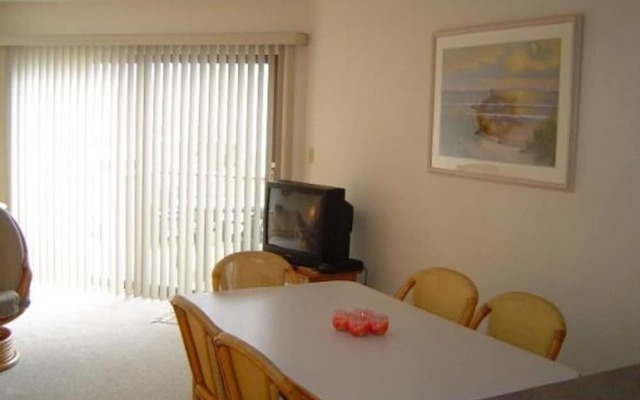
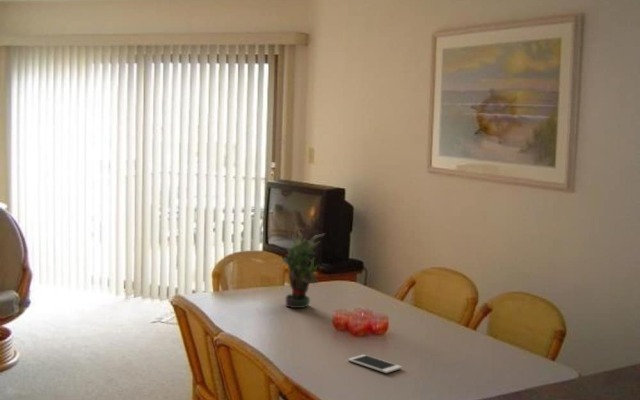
+ potted plant (304, 269)
+ cell phone (374, 363)
